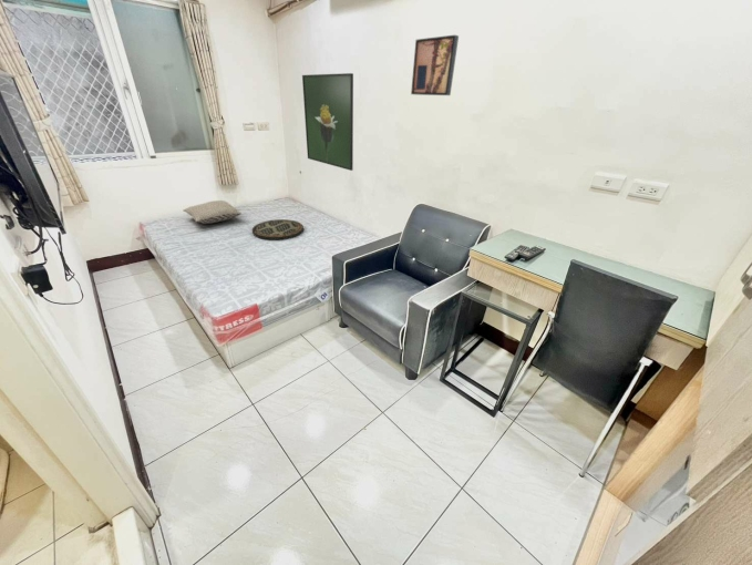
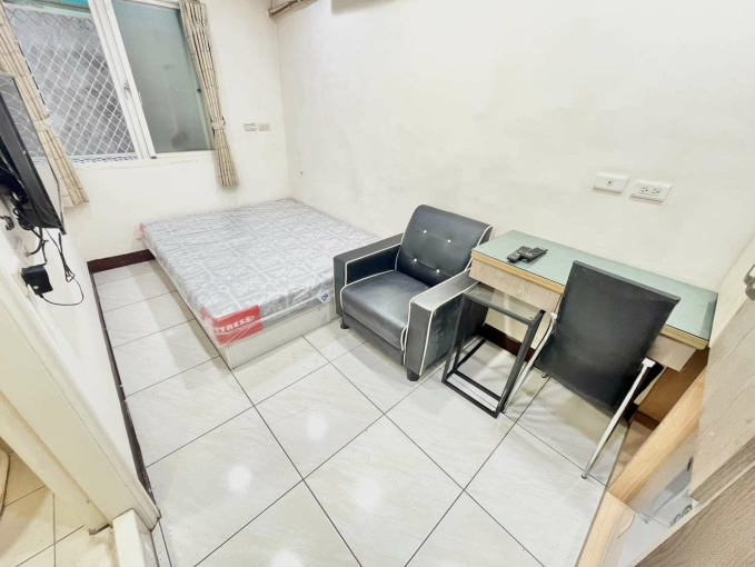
- pillow (212, 212)
- wall art (432, 66)
- tray (278, 228)
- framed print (327, 122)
